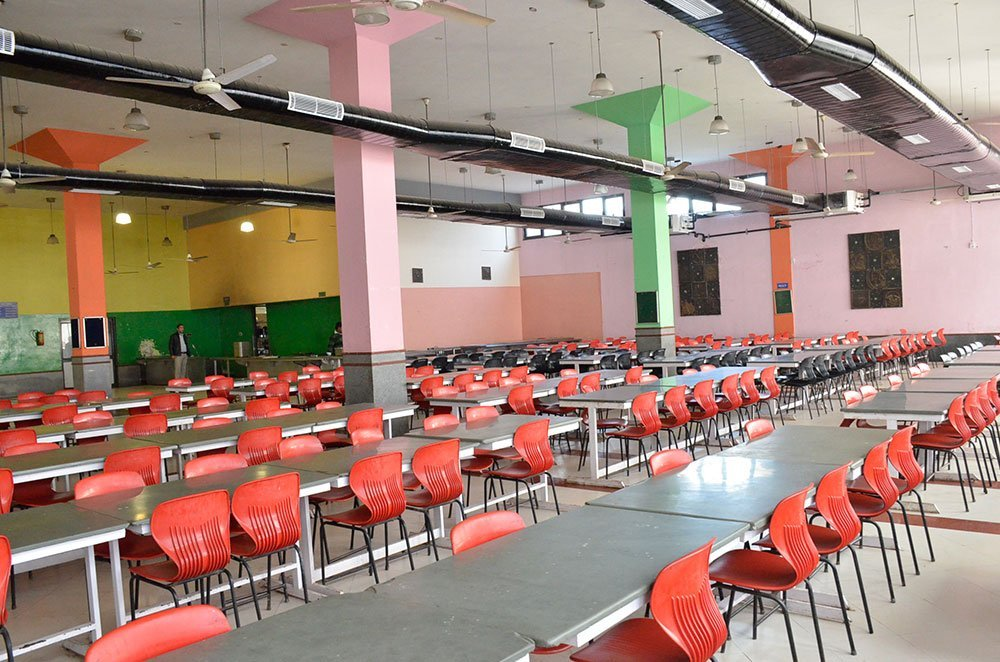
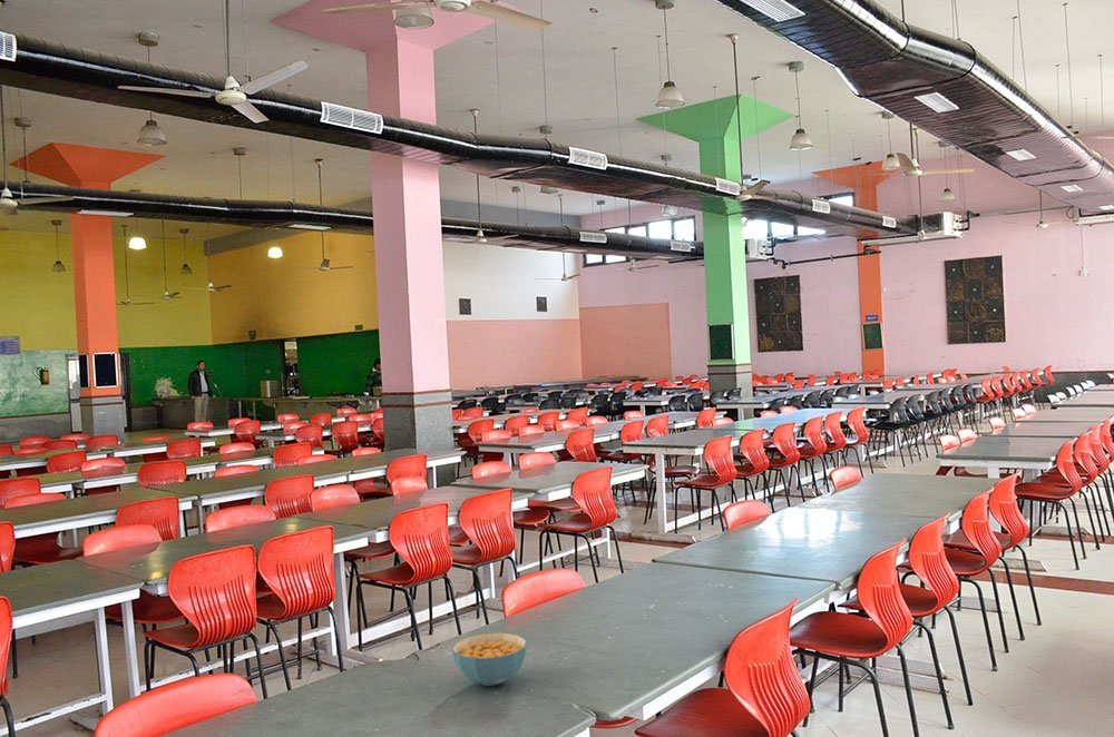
+ cereal bowl (490, 662)
